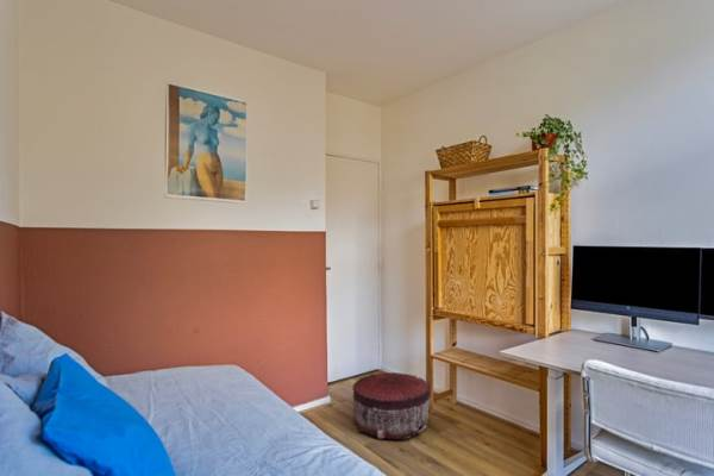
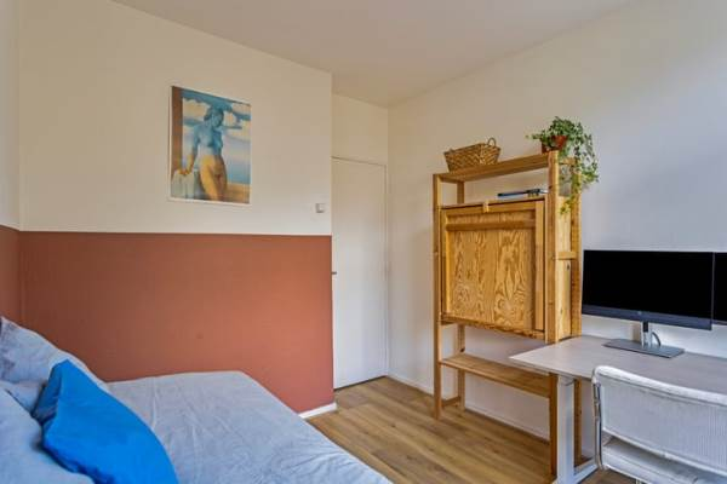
- pouf (392, 400)
